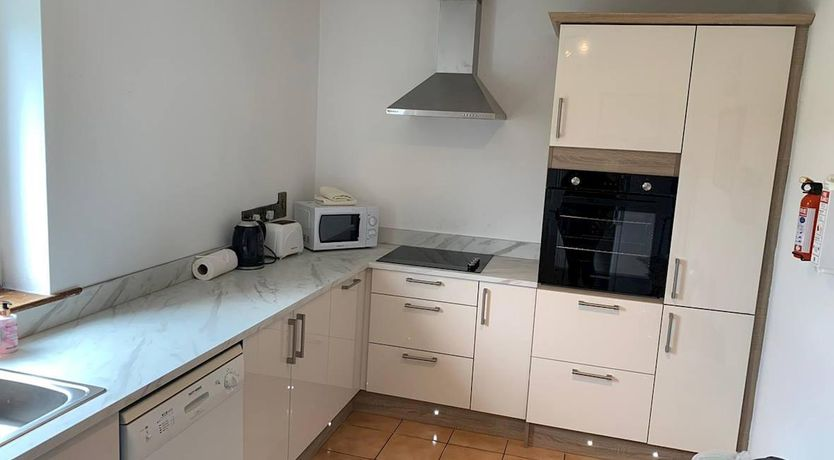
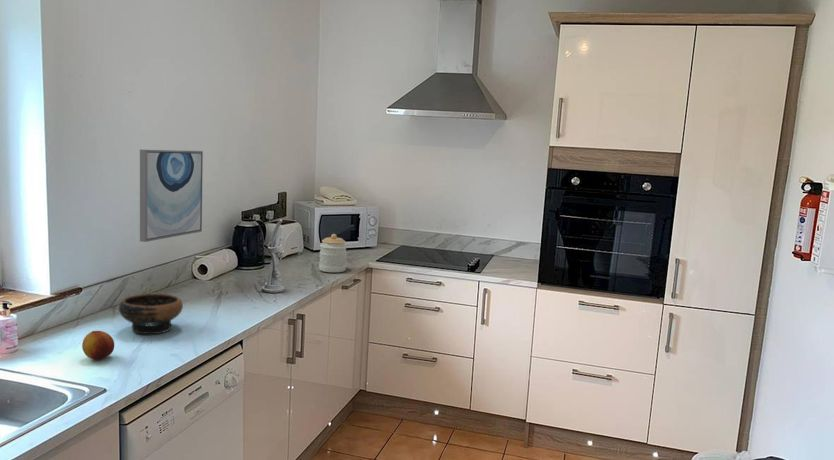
+ jar (333, 252)
+ utensil holder (274, 254)
+ bowl (151, 314)
+ wall art (173, 193)
+ fruit (98, 344)
